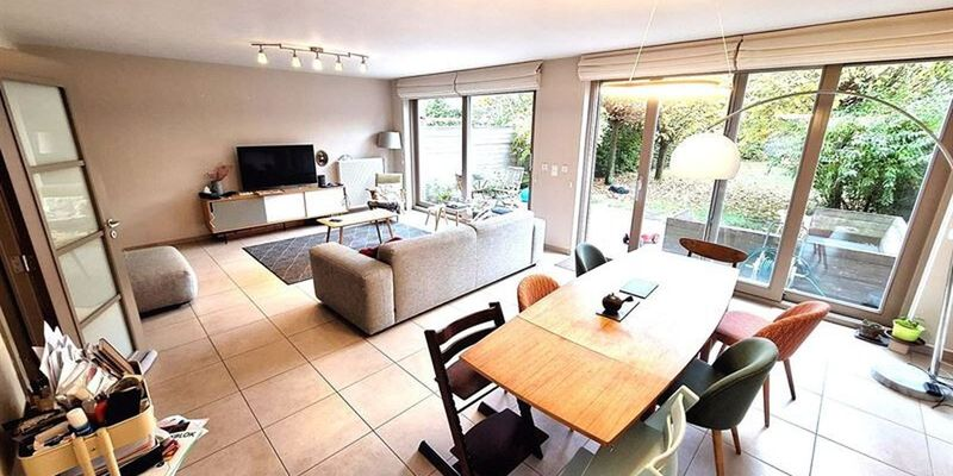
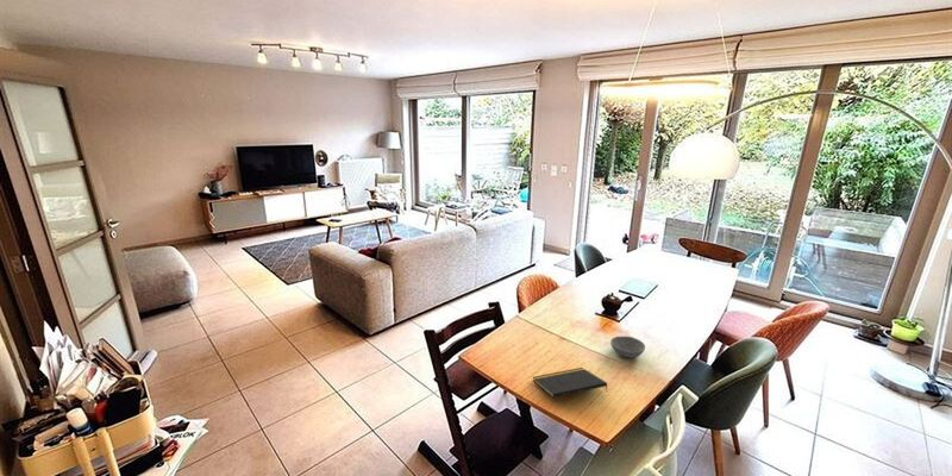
+ notepad (568, 381)
+ bowl (627, 347)
